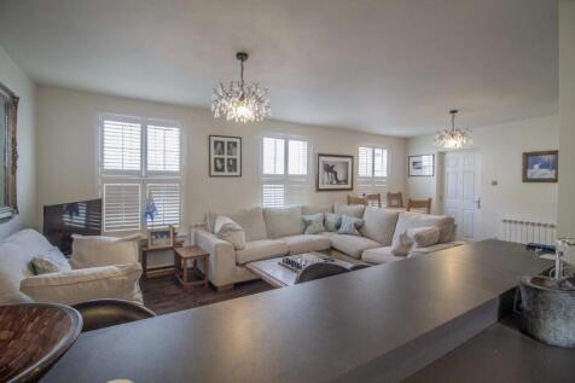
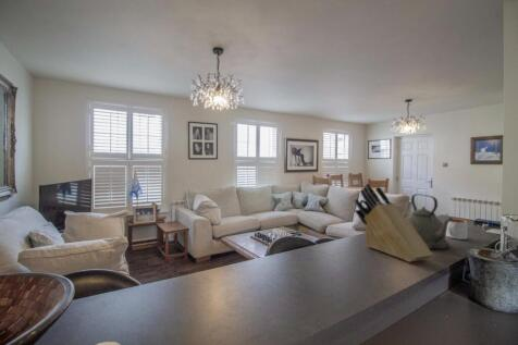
+ kettle (425, 219)
+ mug (455, 229)
+ knife block (387, 218)
